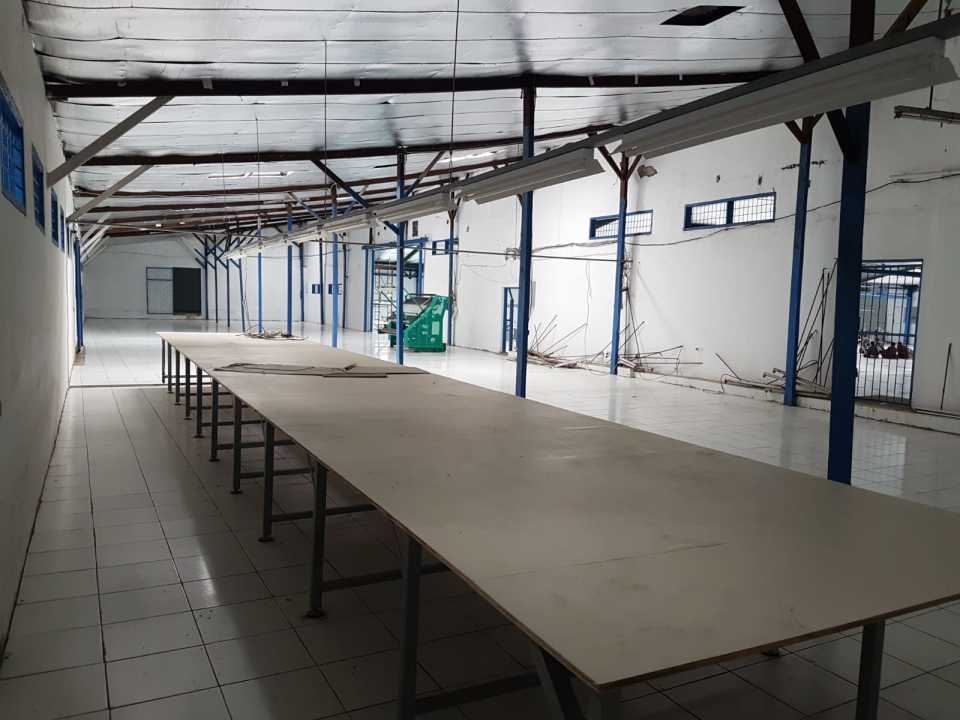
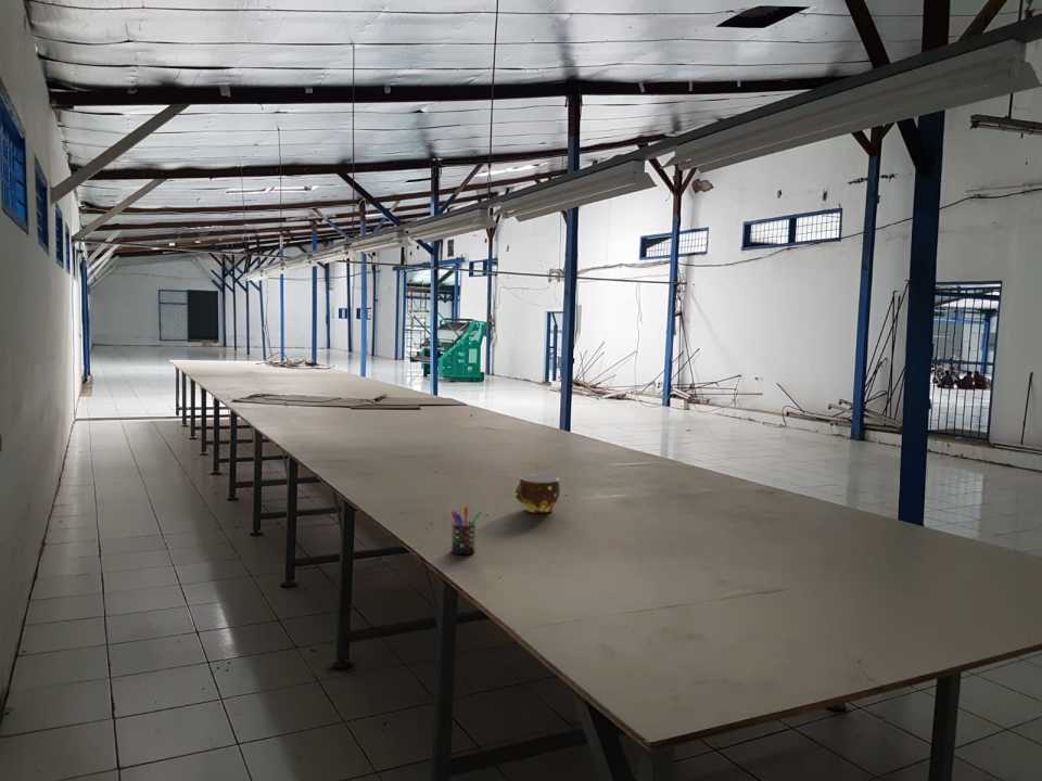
+ pen holder (466, 527)
+ cup (537, 494)
